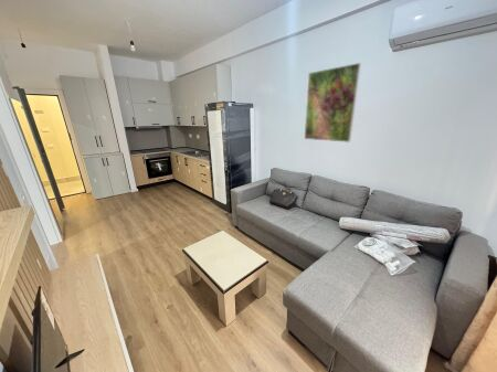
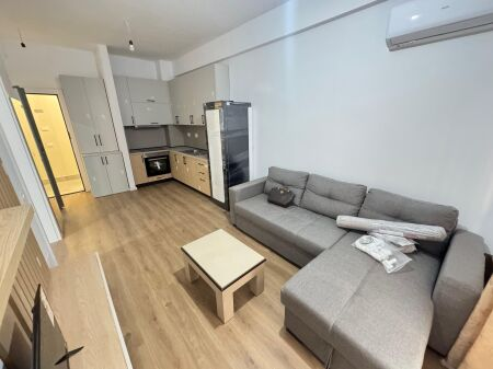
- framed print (328, 106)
